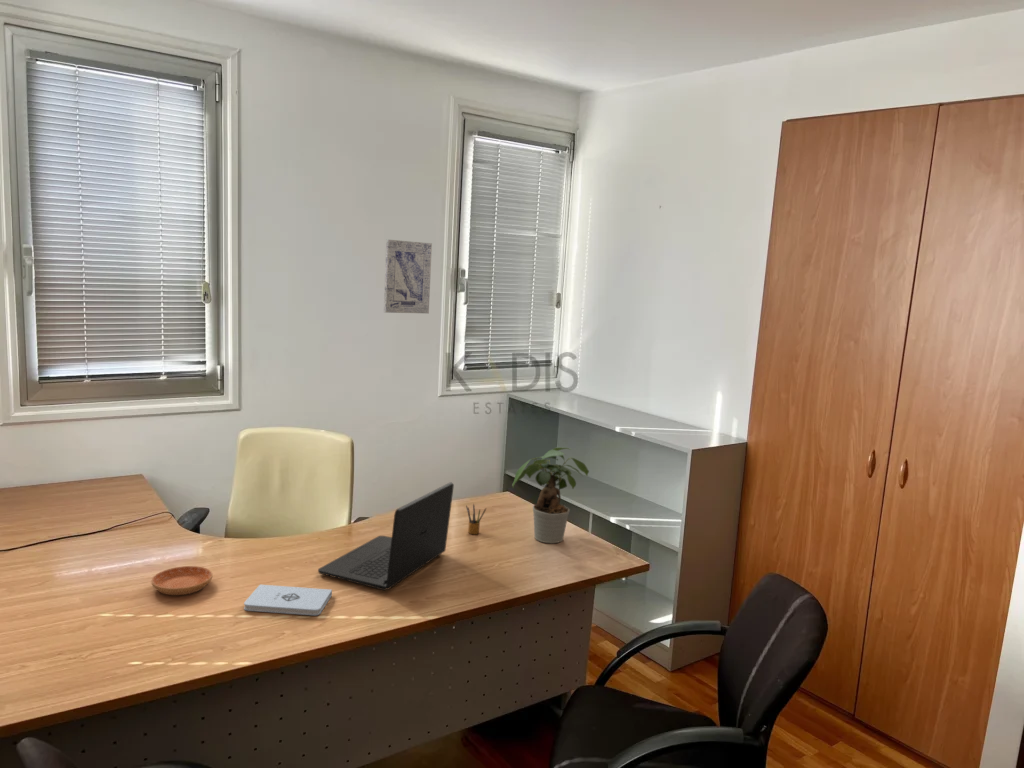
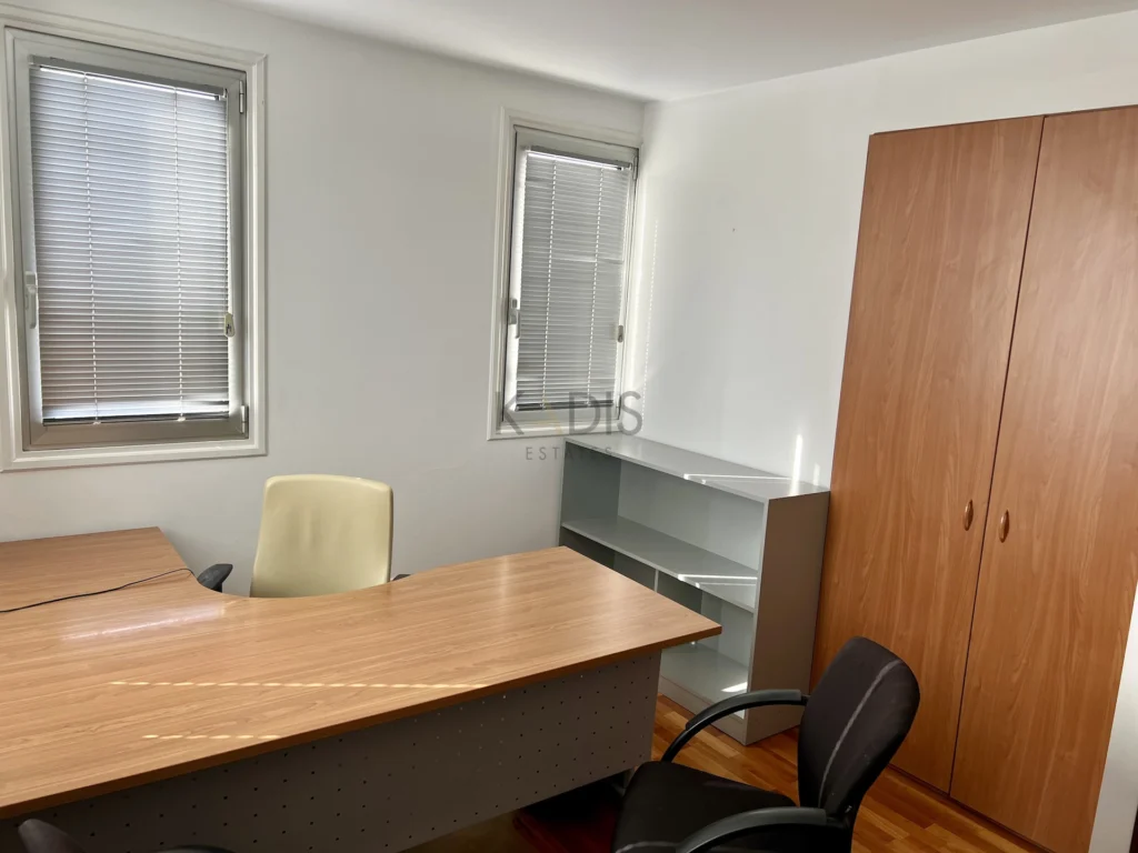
- laptop (393, 526)
- notepad (288, 599)
- potted plant (550, 491)
- pencil box (474, 519)
- wall art (408, 277)
- saucer (182, 581)
